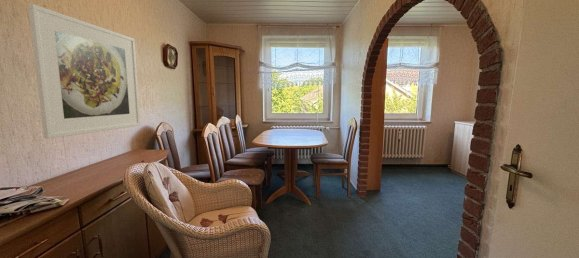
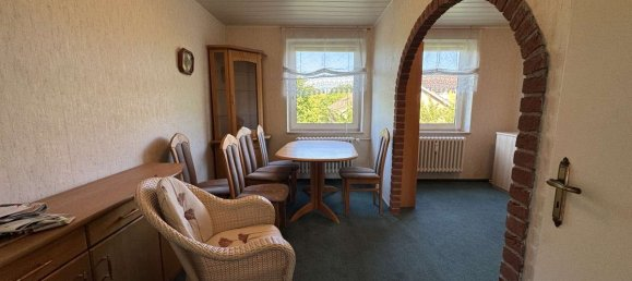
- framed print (97, 79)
